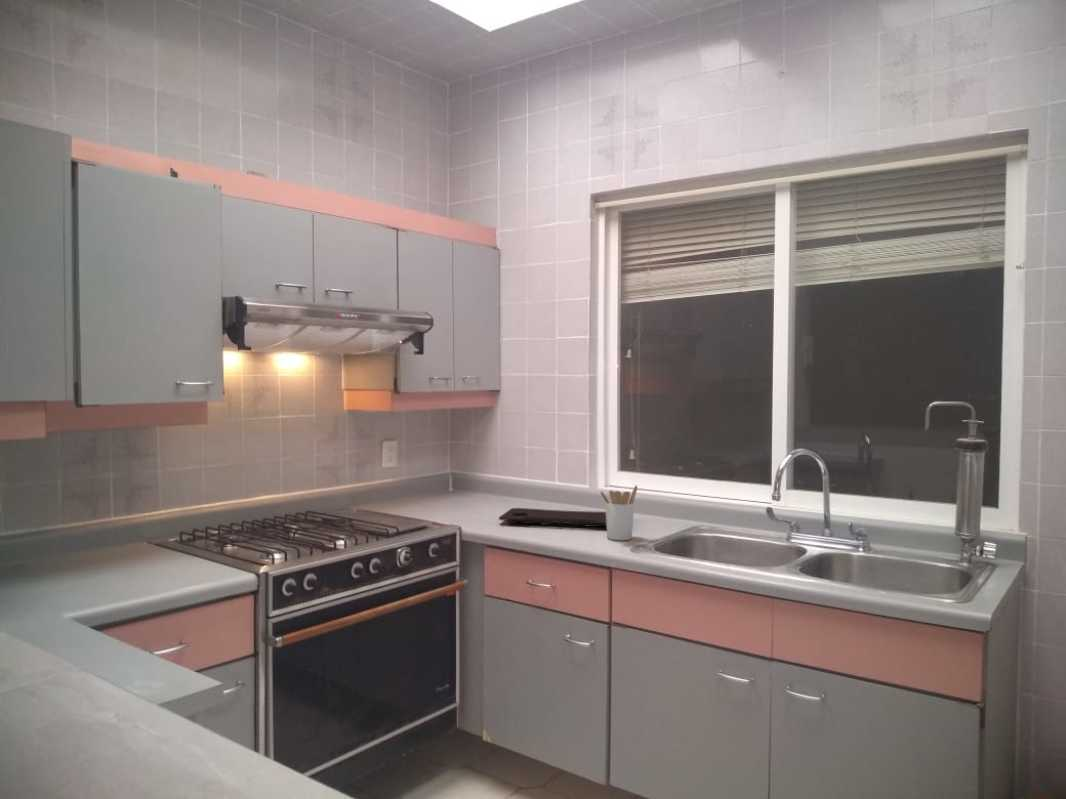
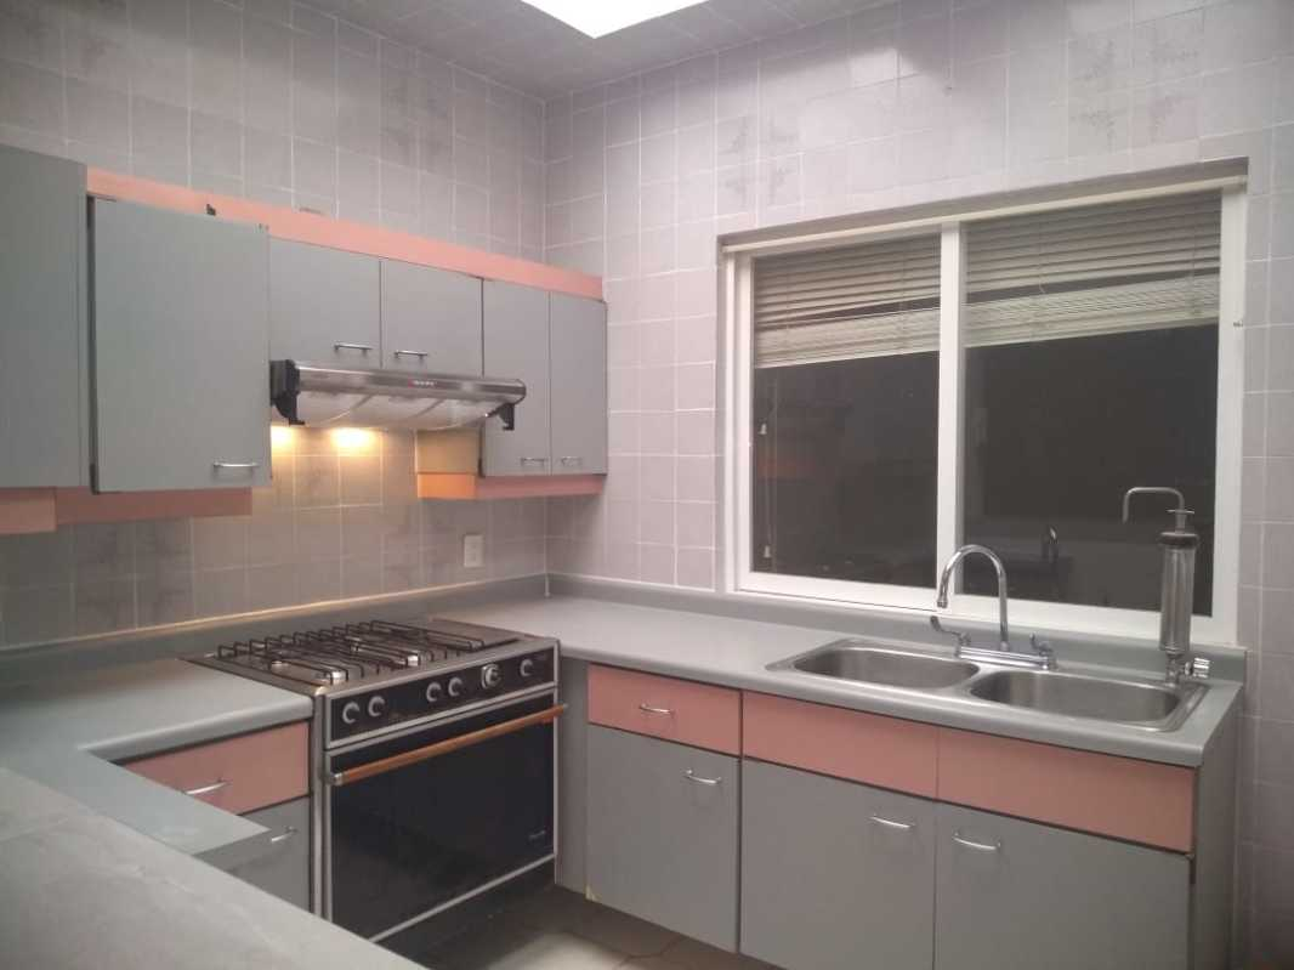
- cutting board (564, 518)
- utensil holder (619, 512)
